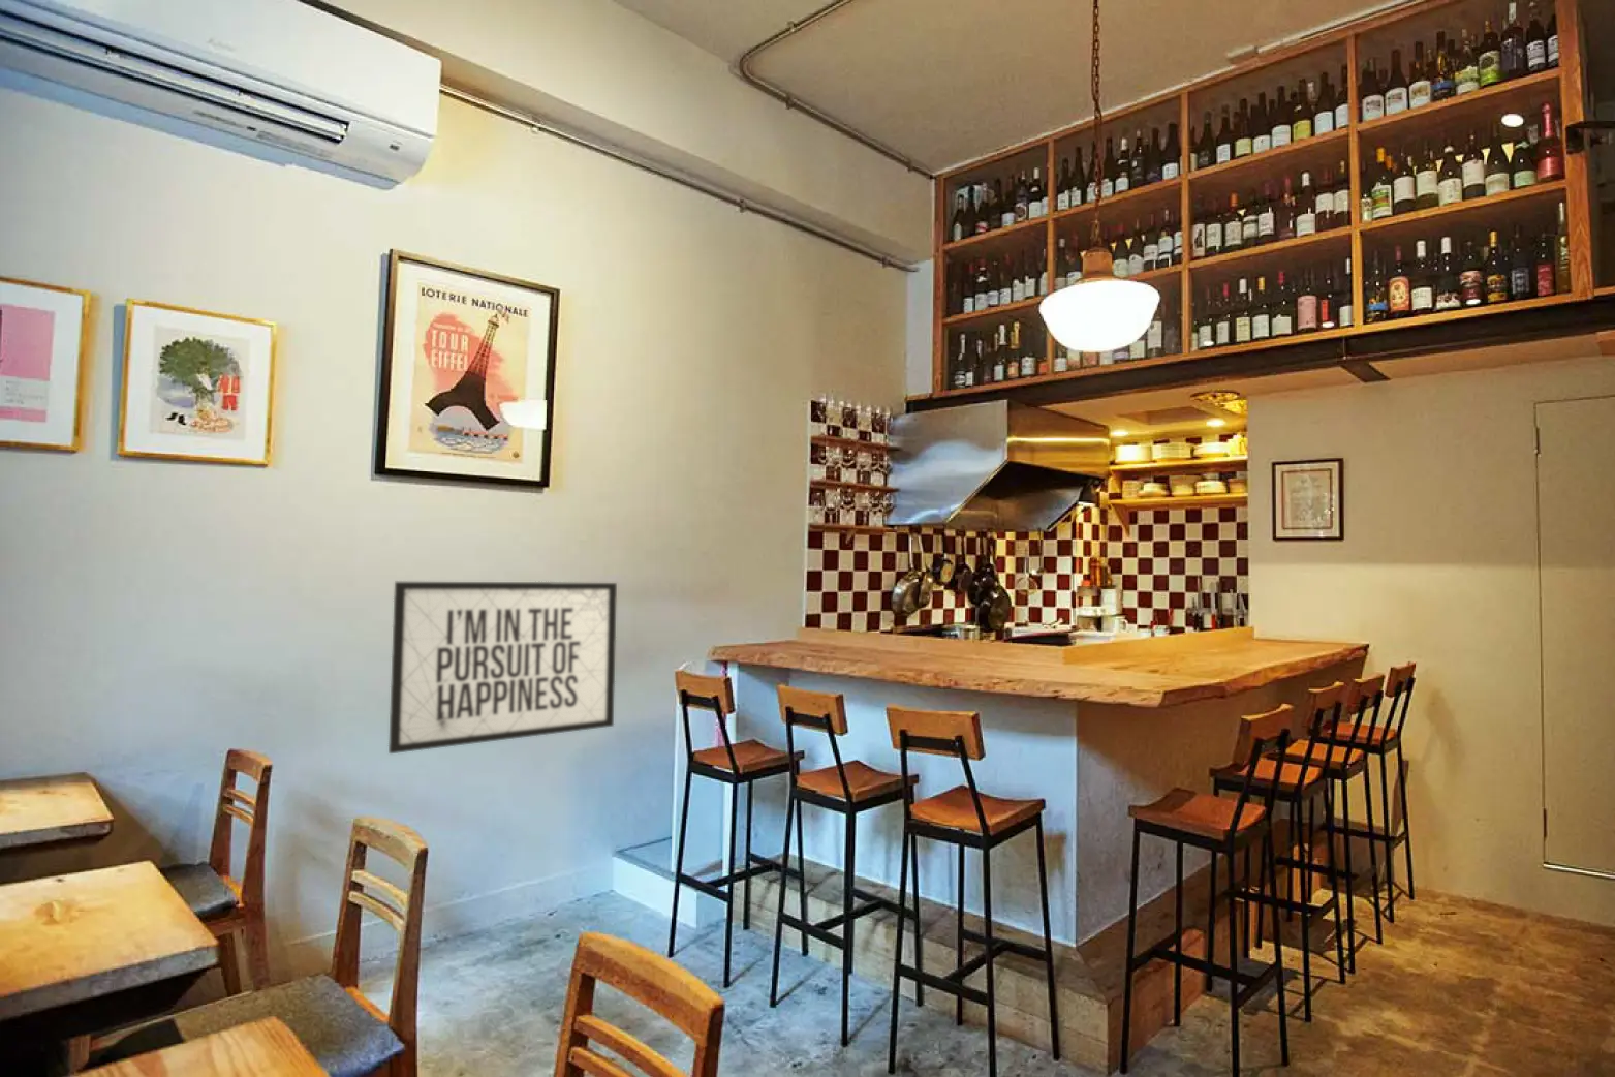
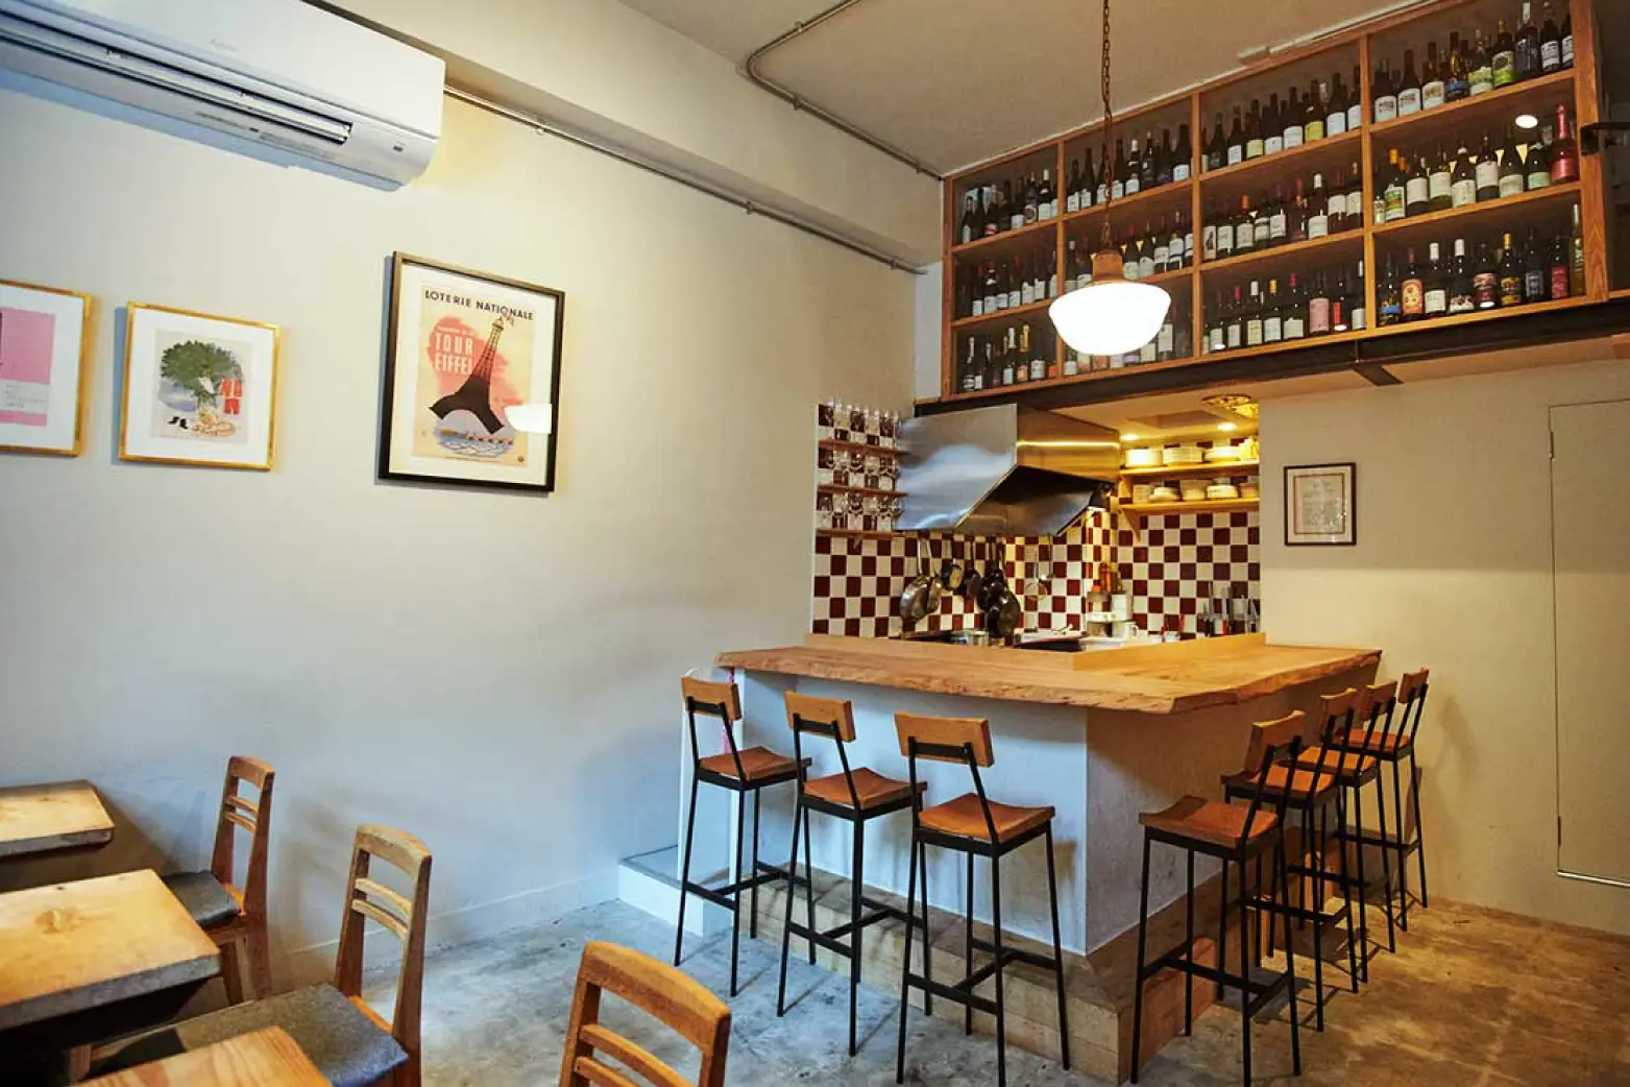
- mirror (513, 660)
